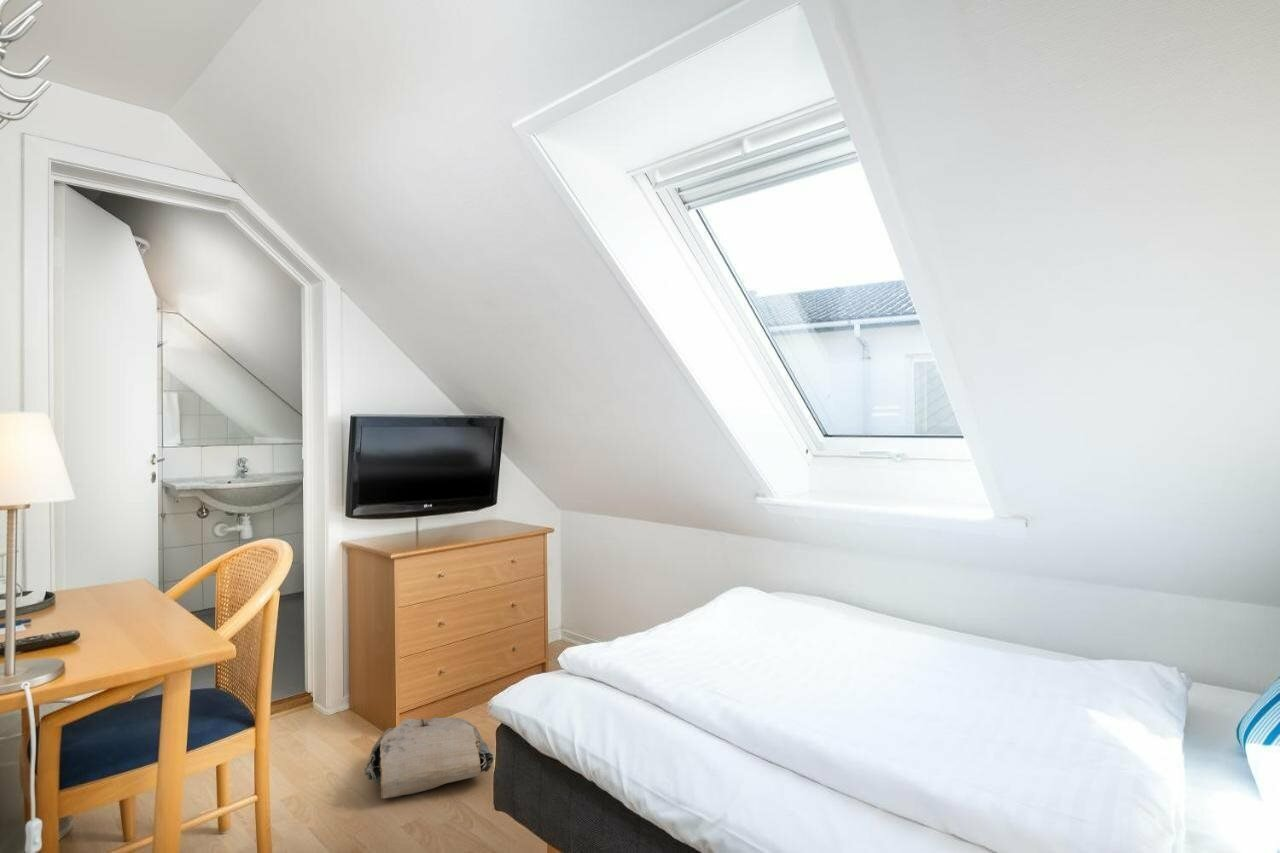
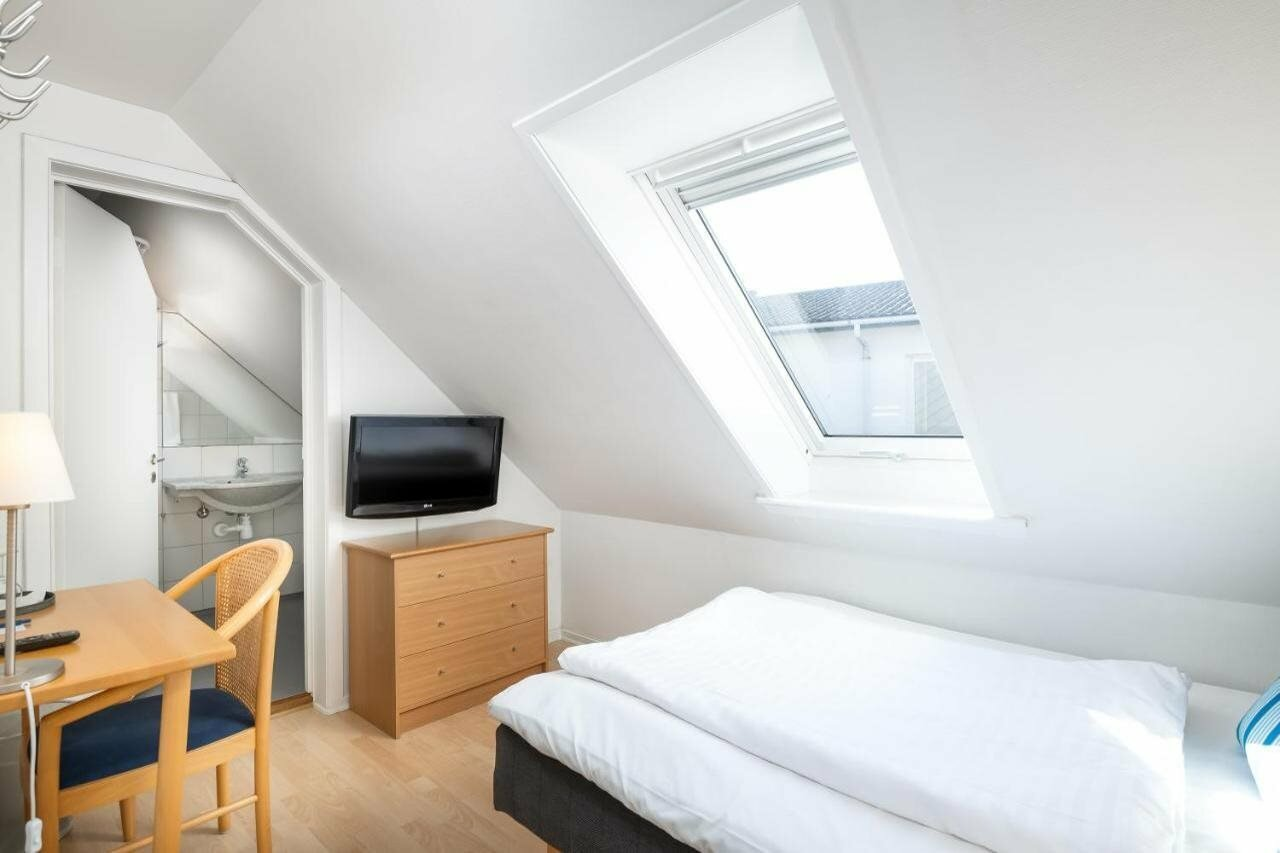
- bag (430, 743)
